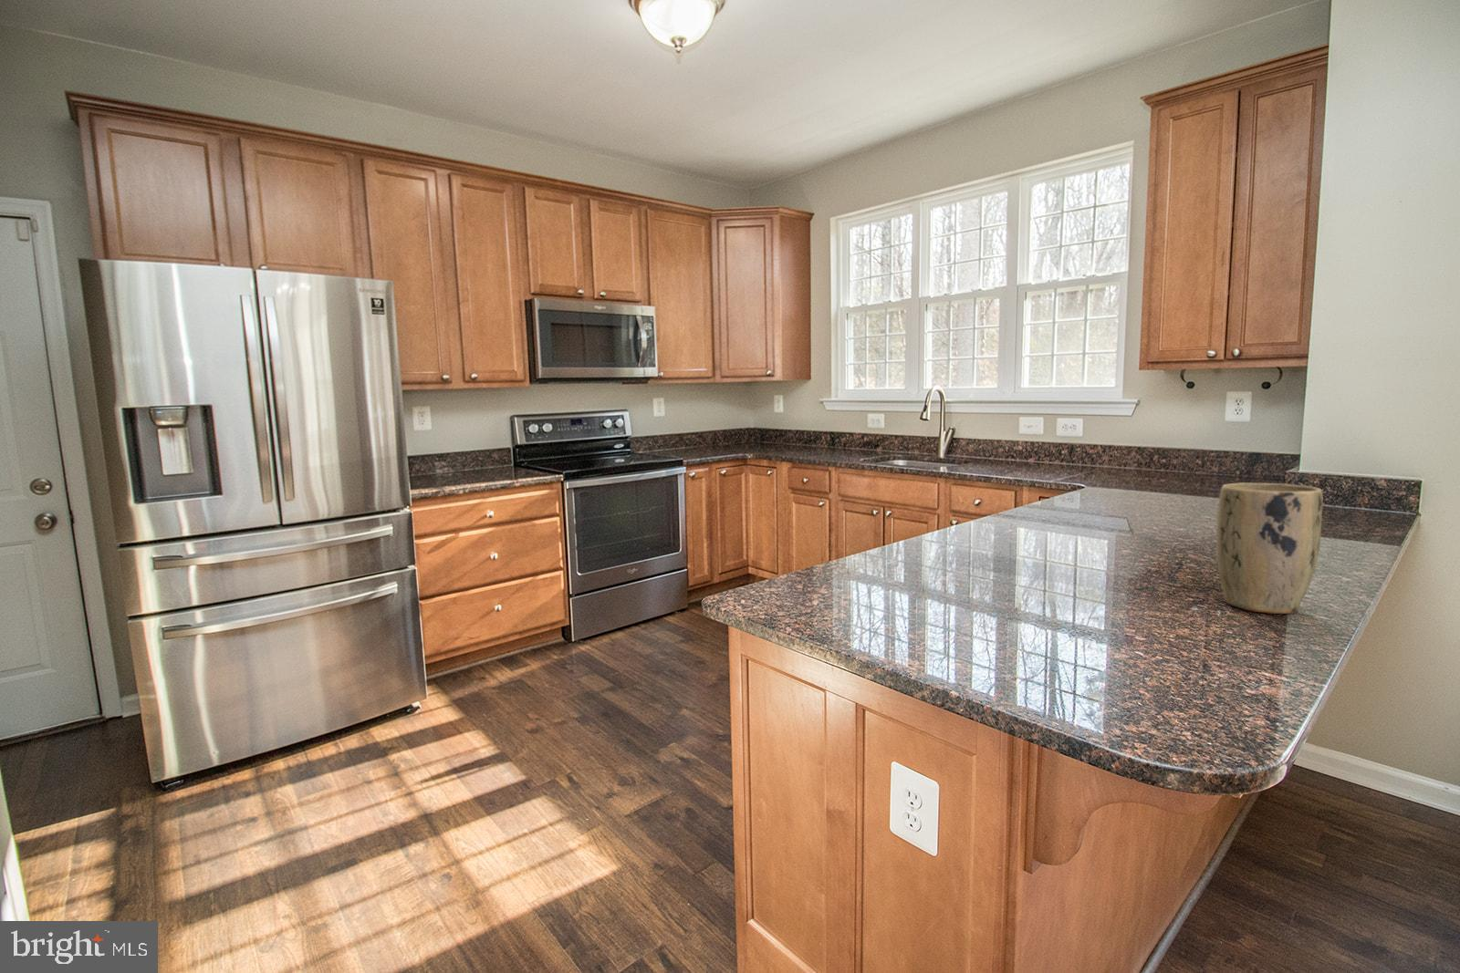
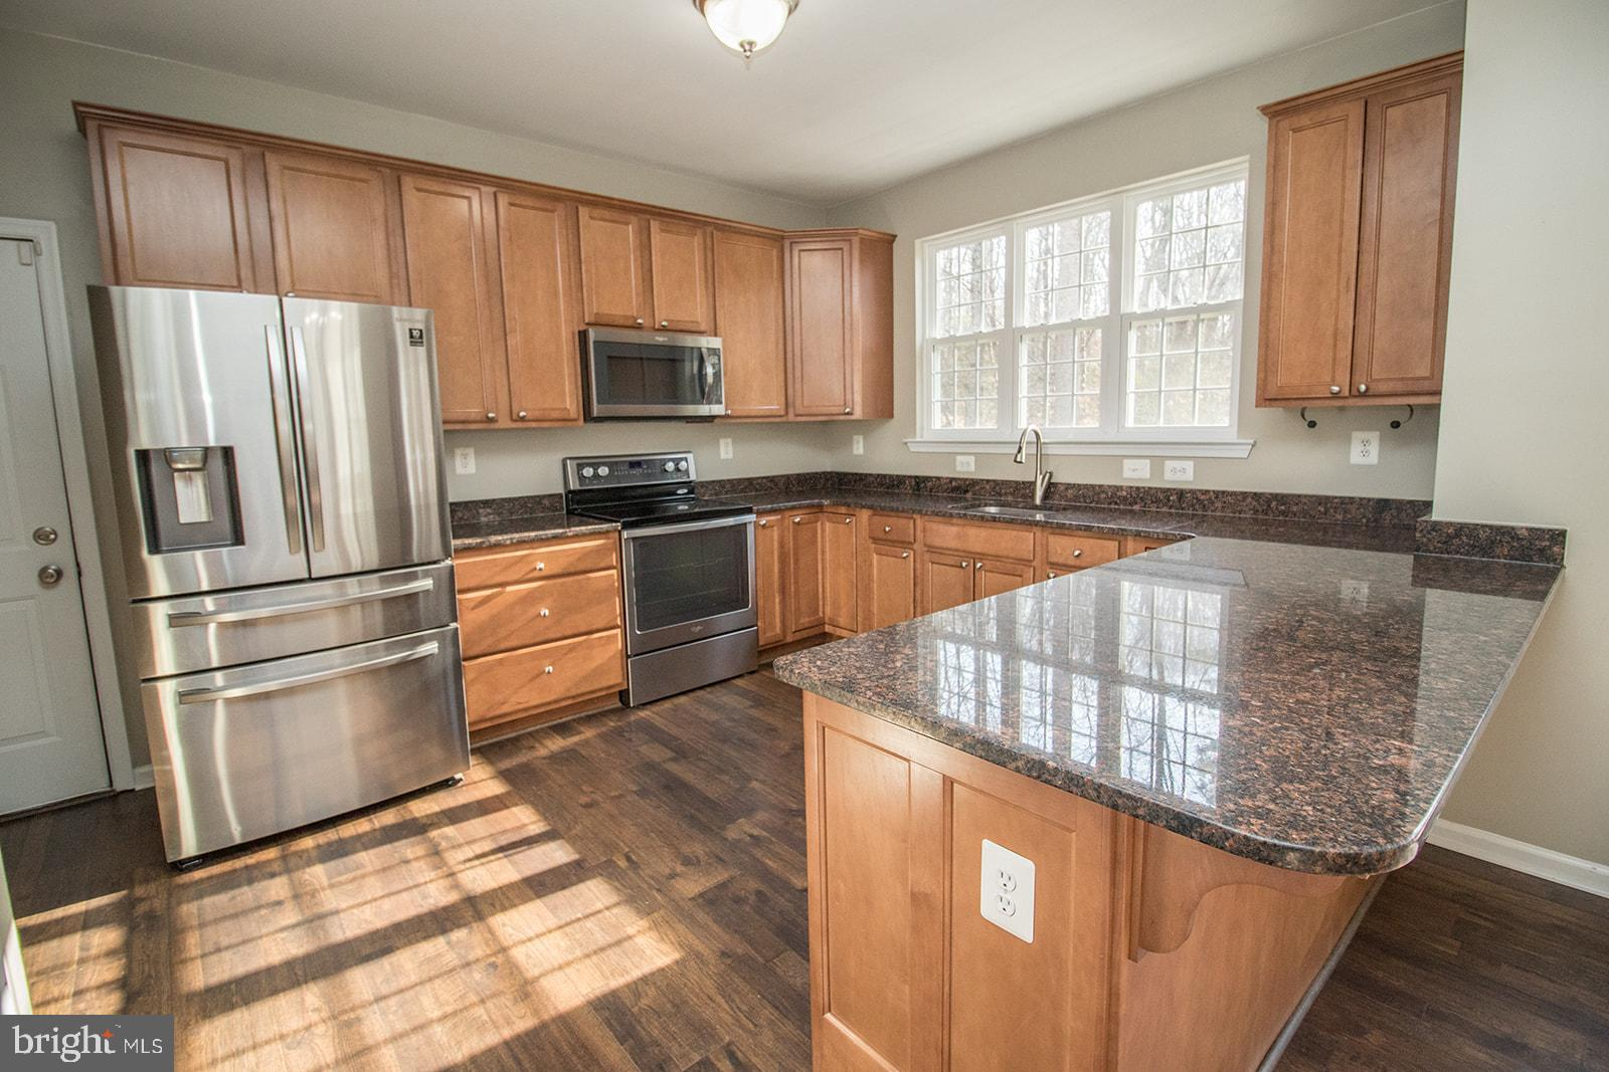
- plant pot (1266, 546)
